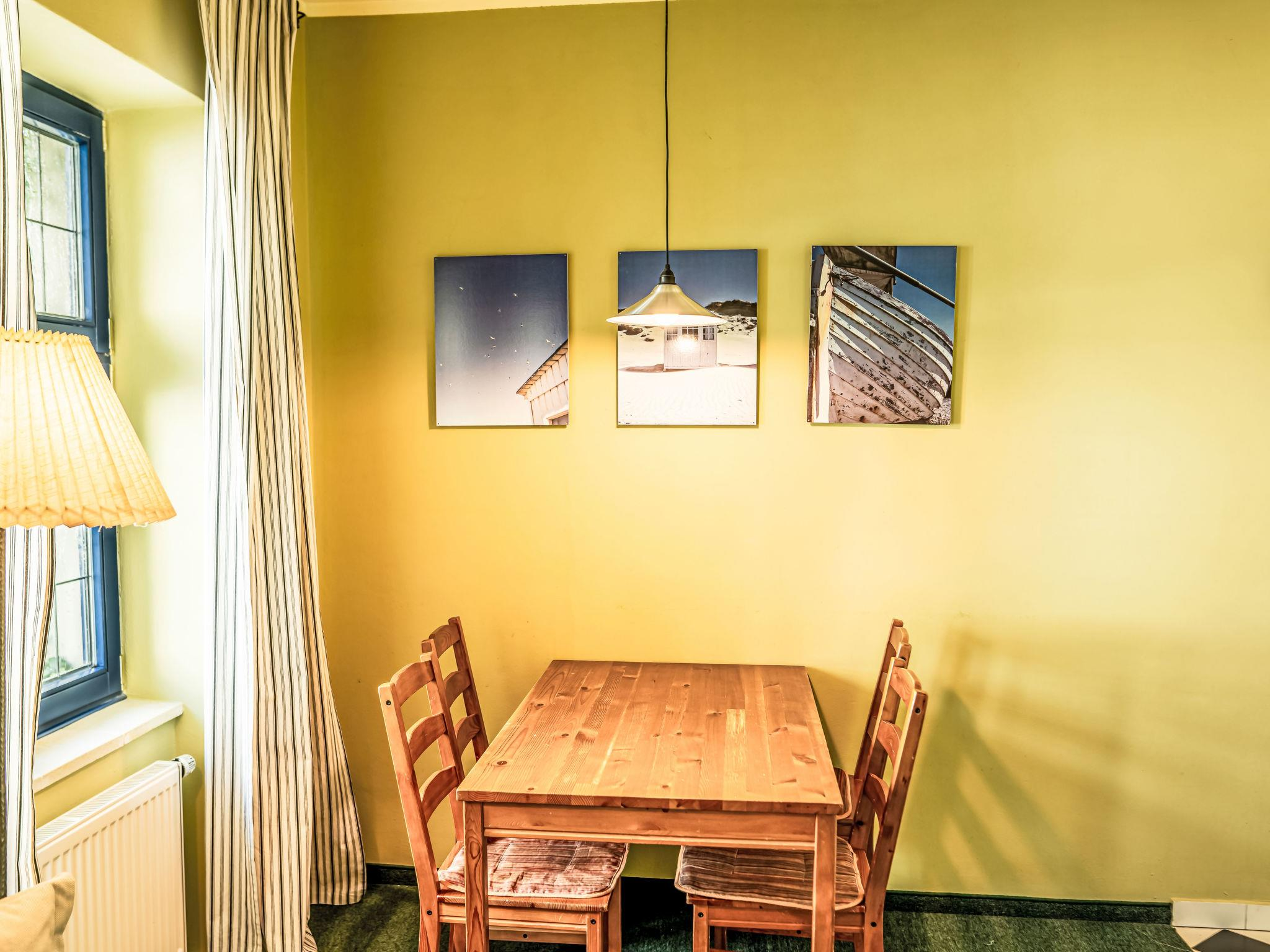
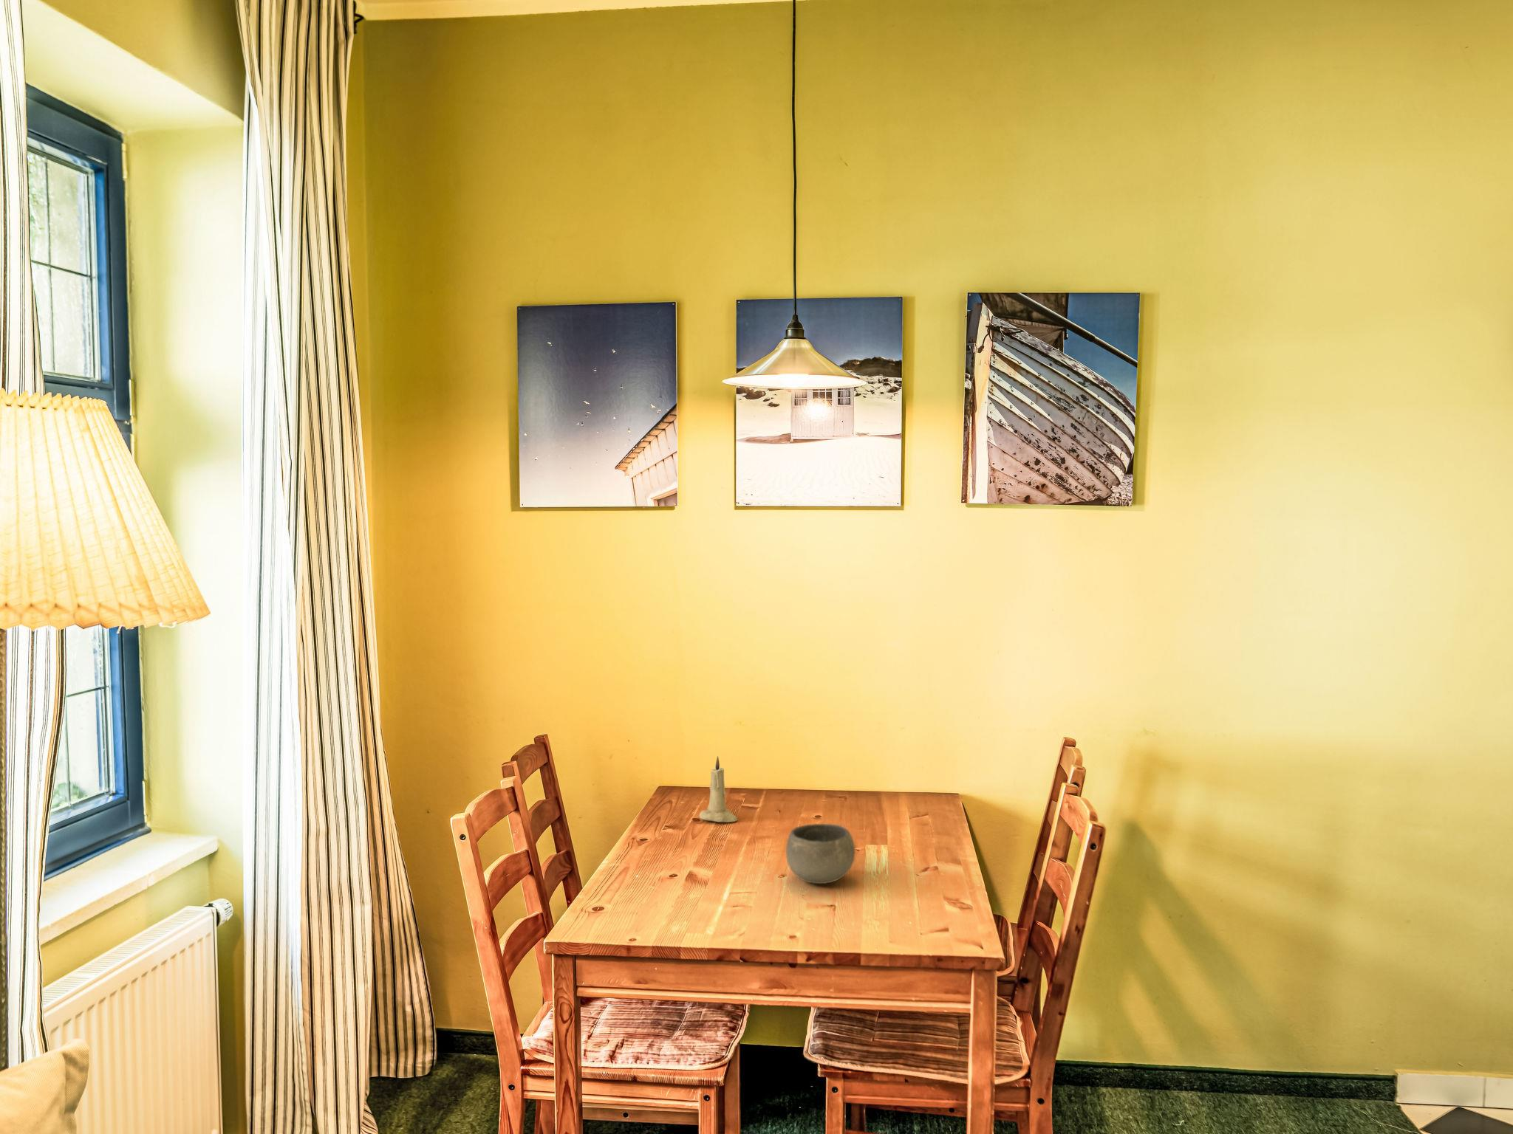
+ bowl (820, 855)
+ candle (718, 787)
